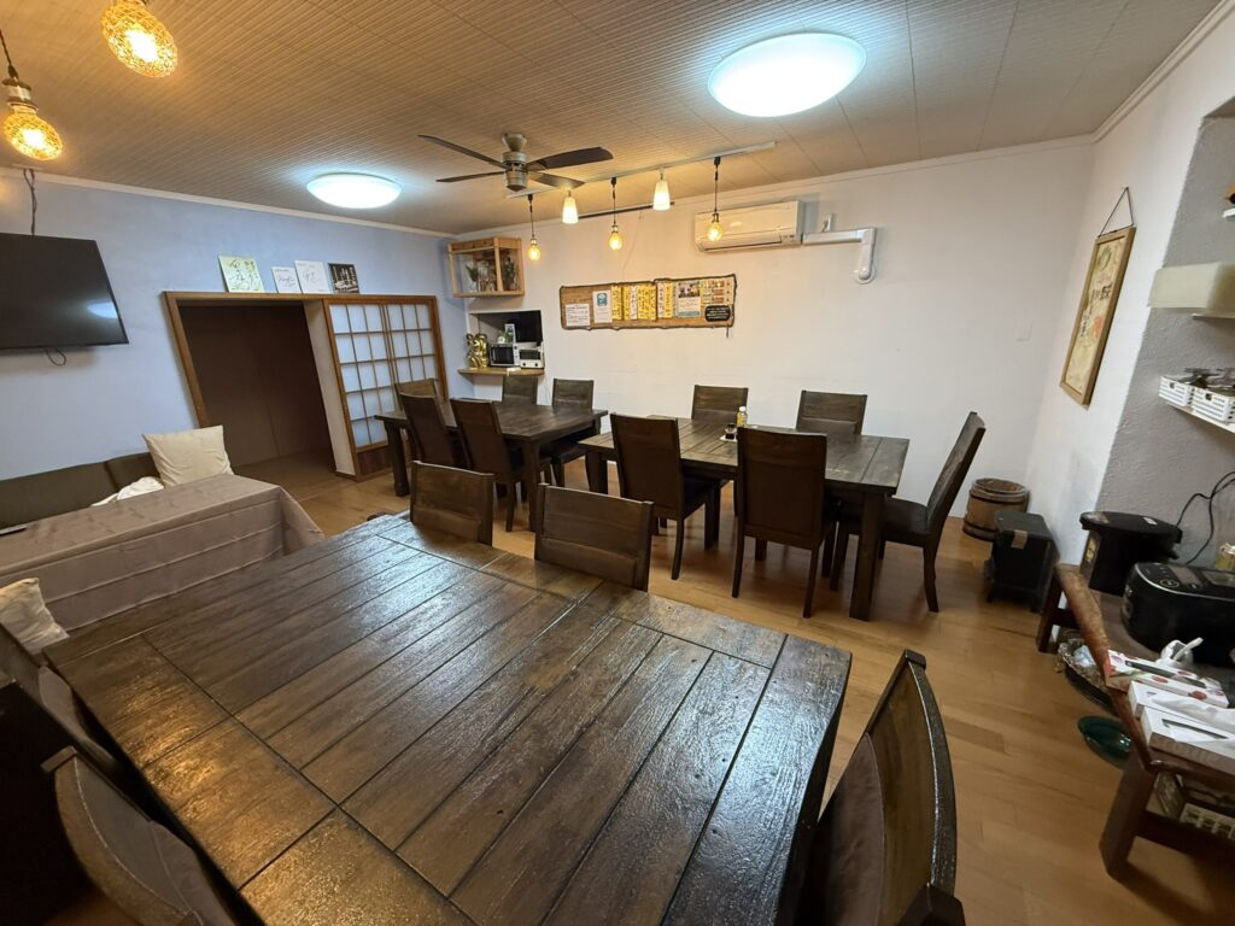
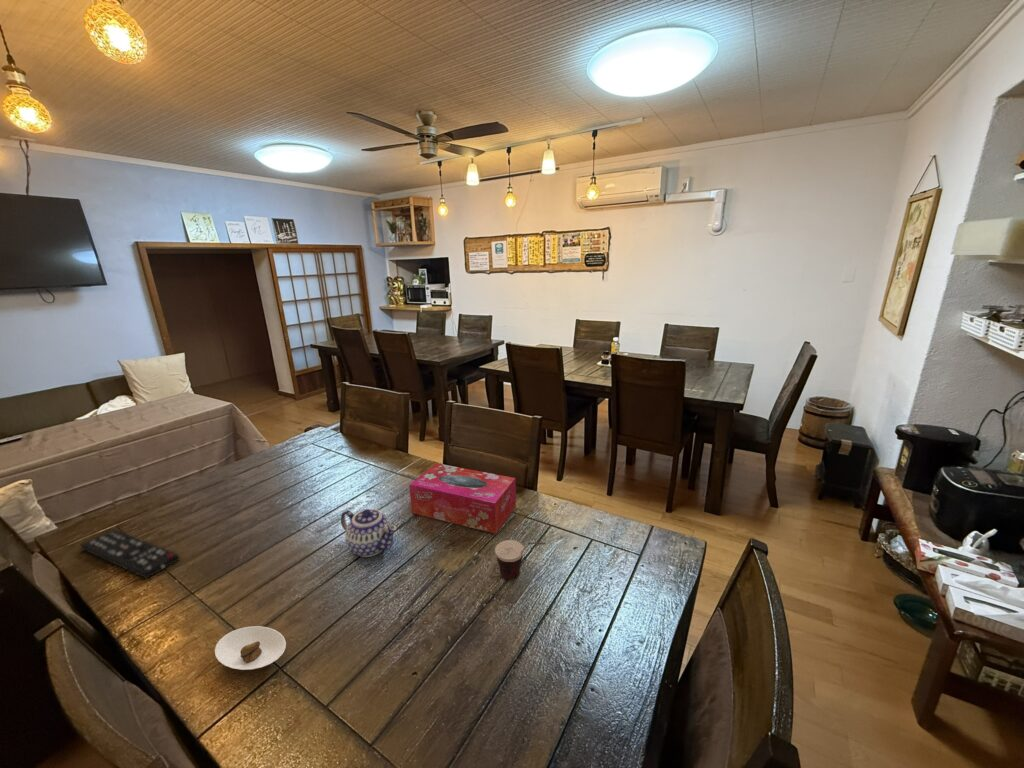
+ tissue box (463, 495)
+ cup (520, 556)
+ saucer (251, 650)
+ teapot (368, 529)
+ remote control (129, 551)
